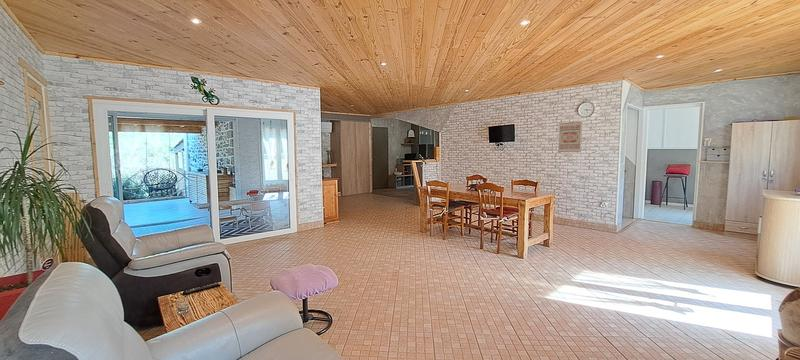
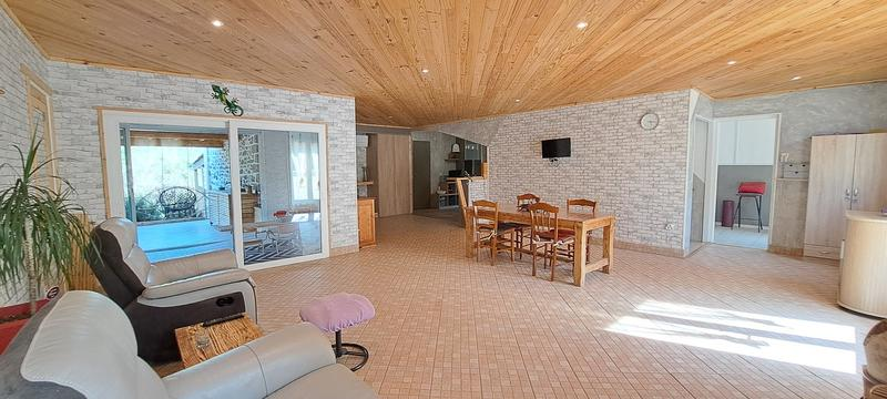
- wall art (569, 137)
